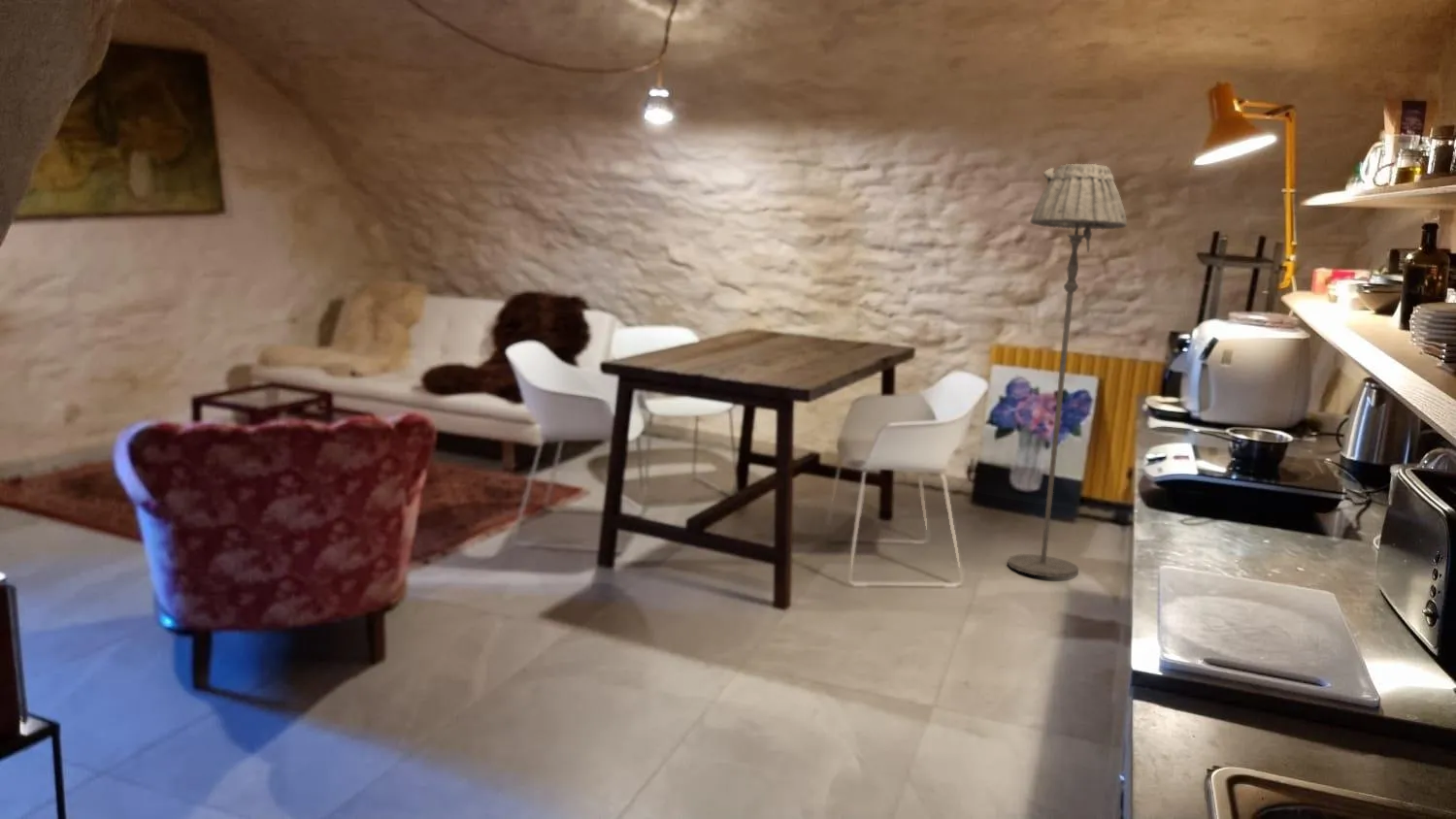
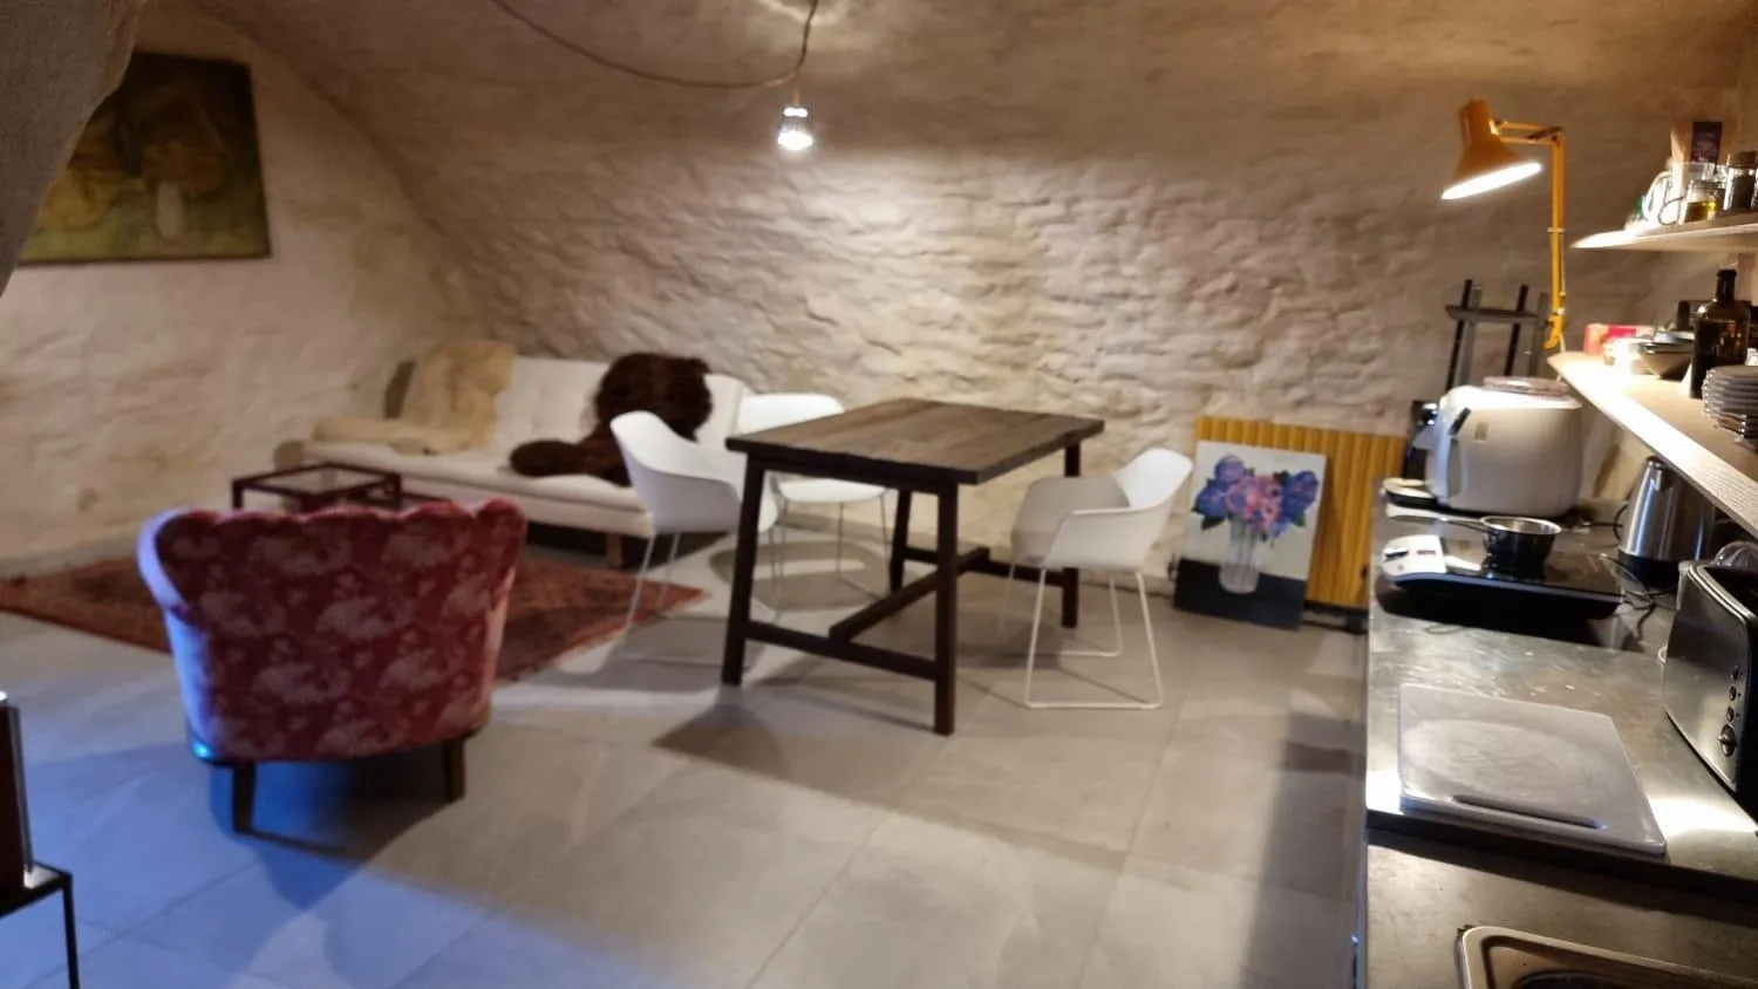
- floor lamp (1062, 372)
